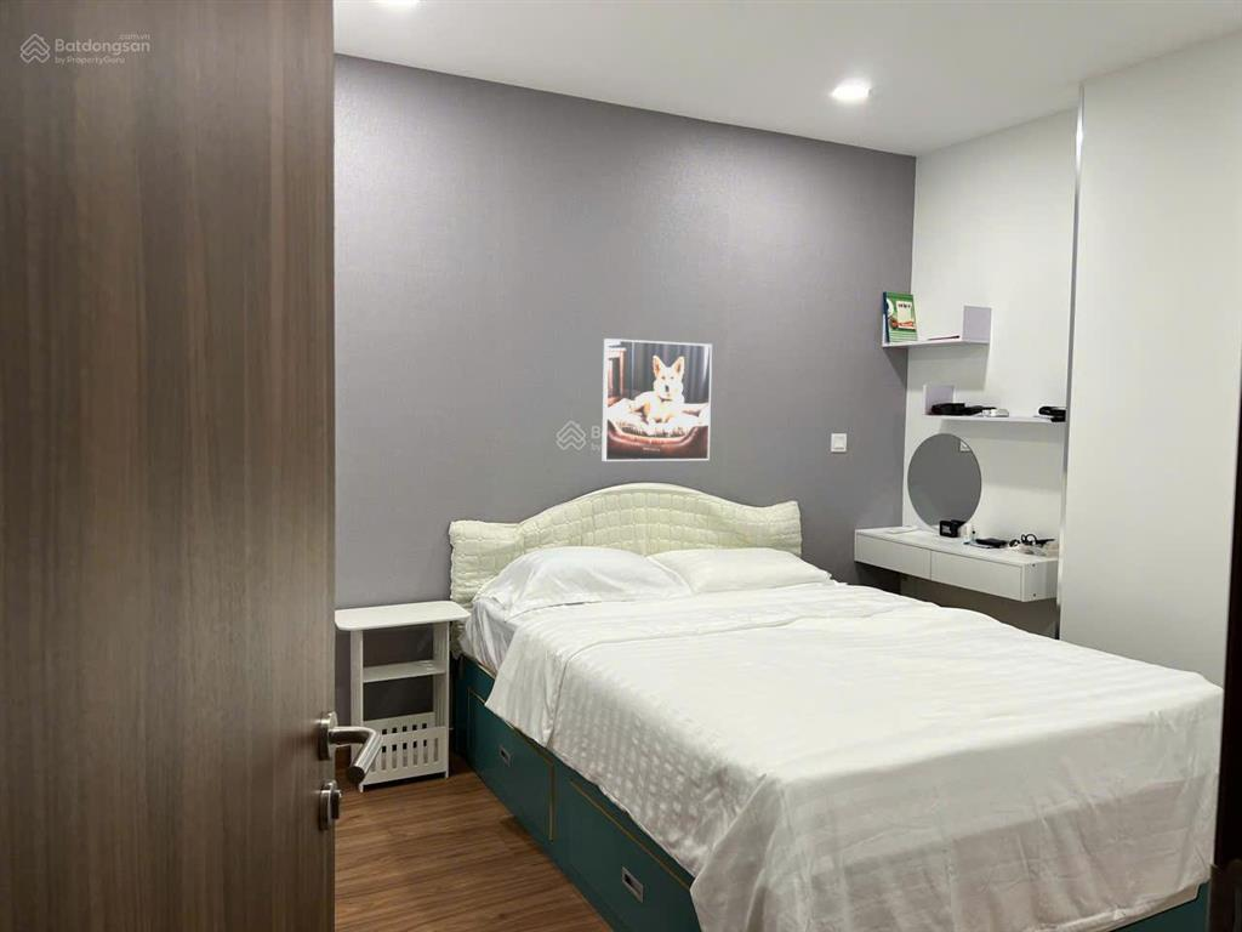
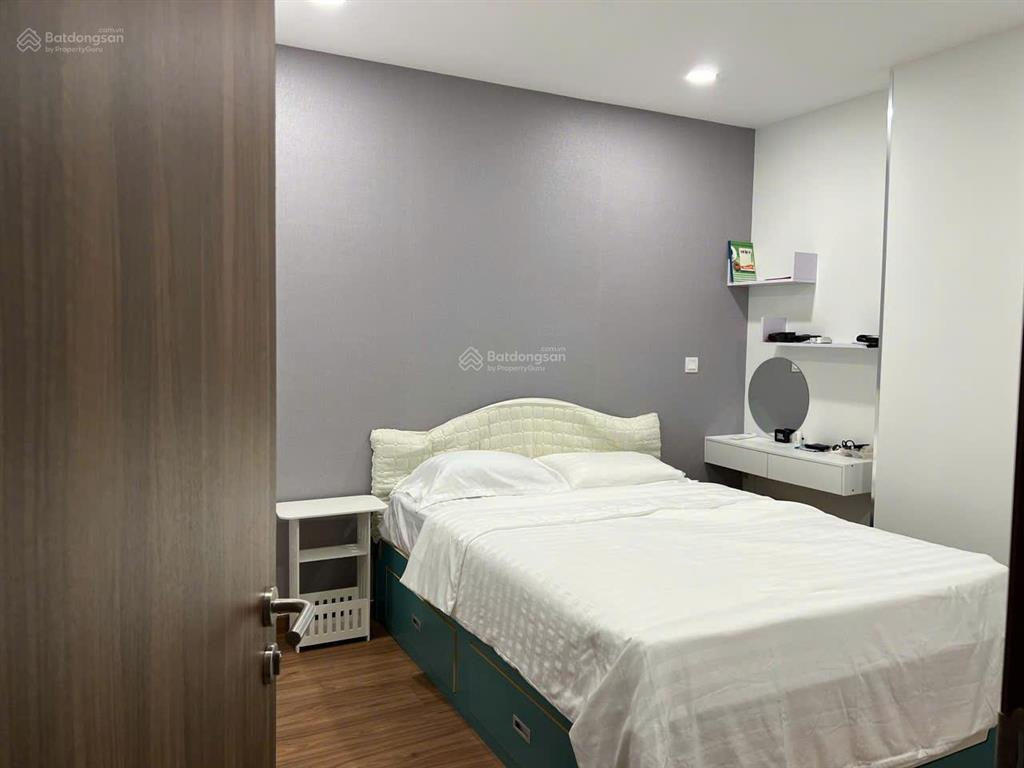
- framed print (657, 400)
